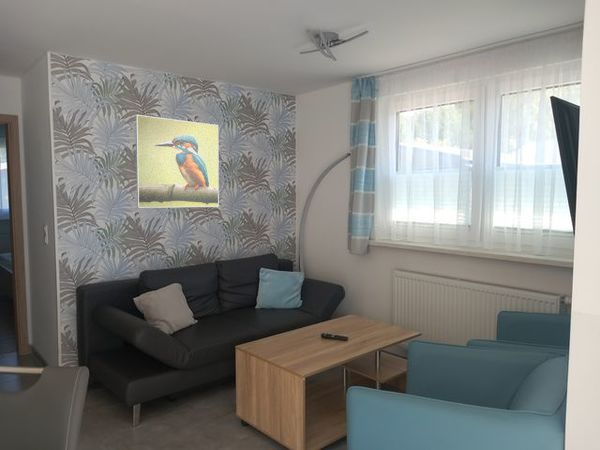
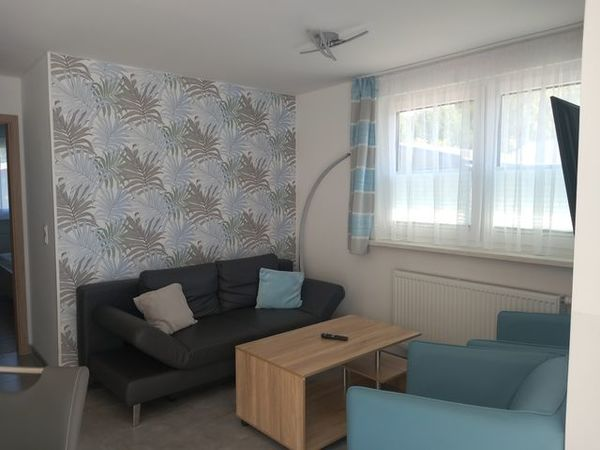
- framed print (179, 164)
